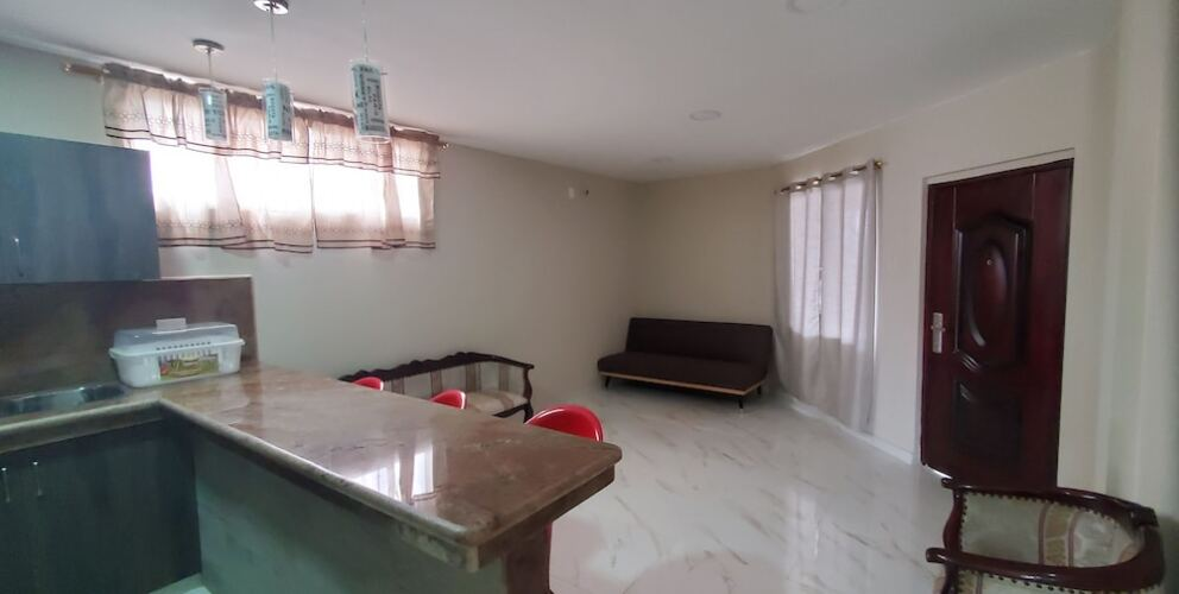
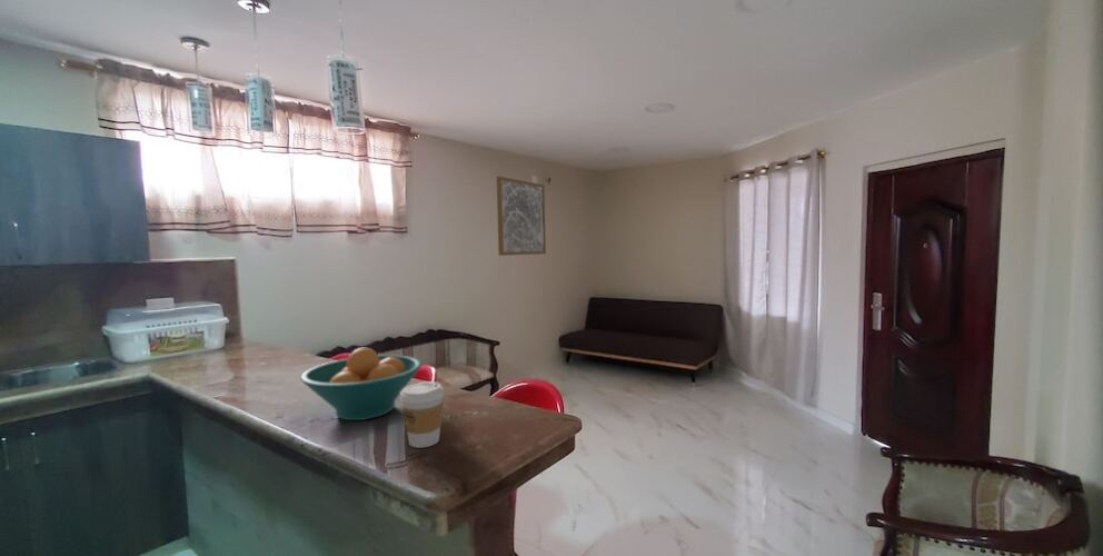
+ fruit bowl (365, 379)
+ wall art (523, 218)
+ coffee cup (423, 413)
